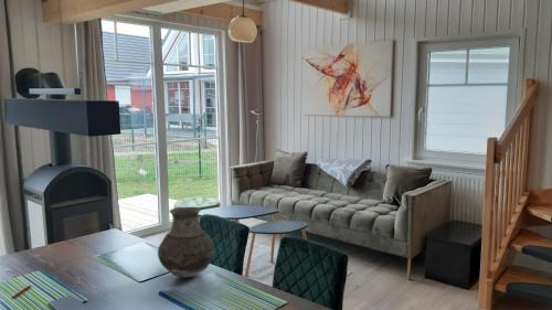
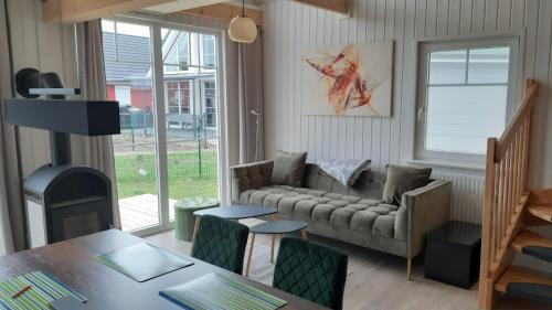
- vase (185, 243)
